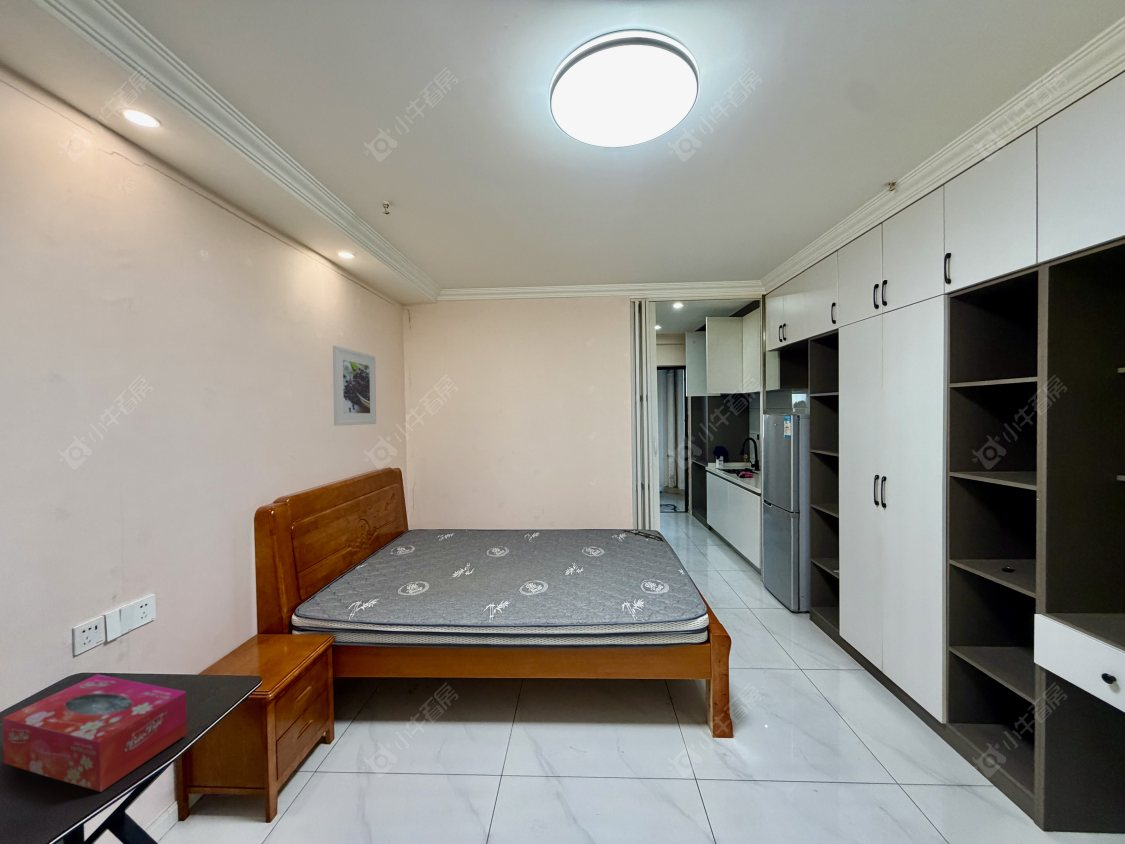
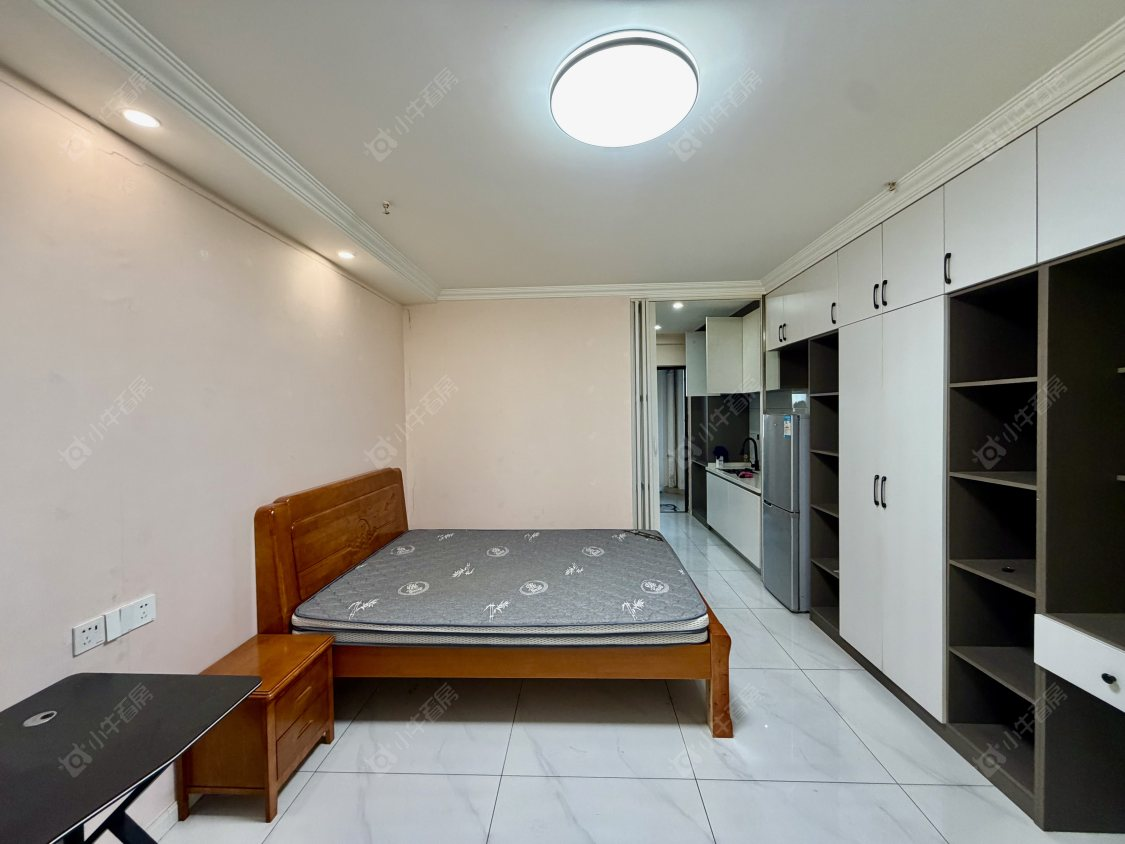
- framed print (356, 388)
- tissue box (98, 726)
